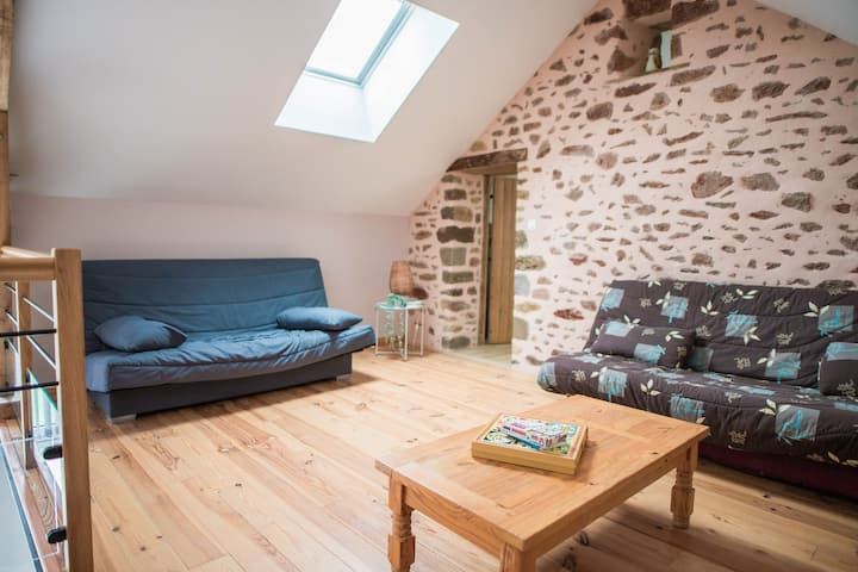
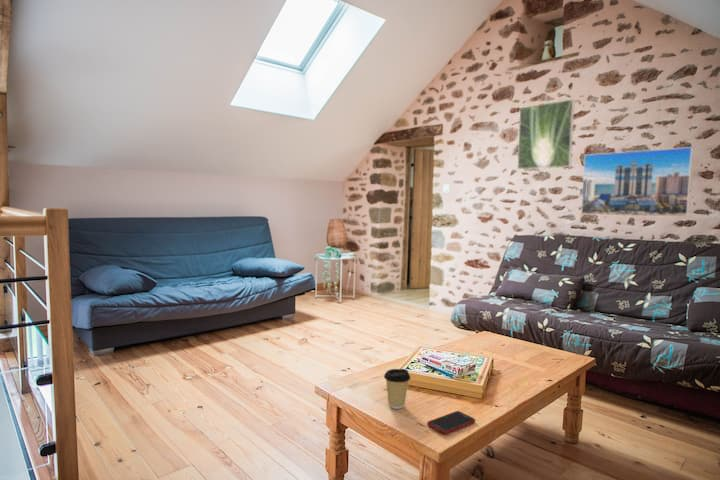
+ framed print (544, 136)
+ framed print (632, 183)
+ coffee cup (396, 388)
+ cell phone (451, 422)
